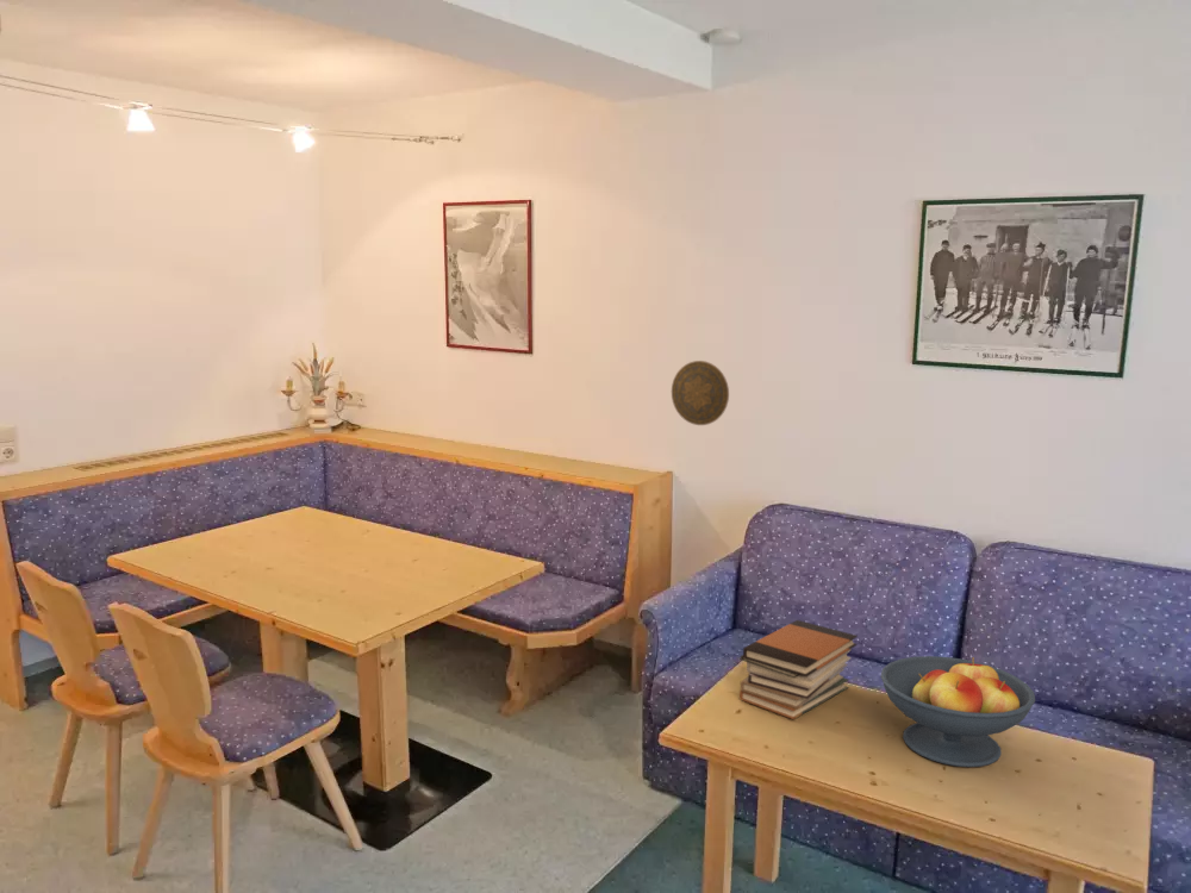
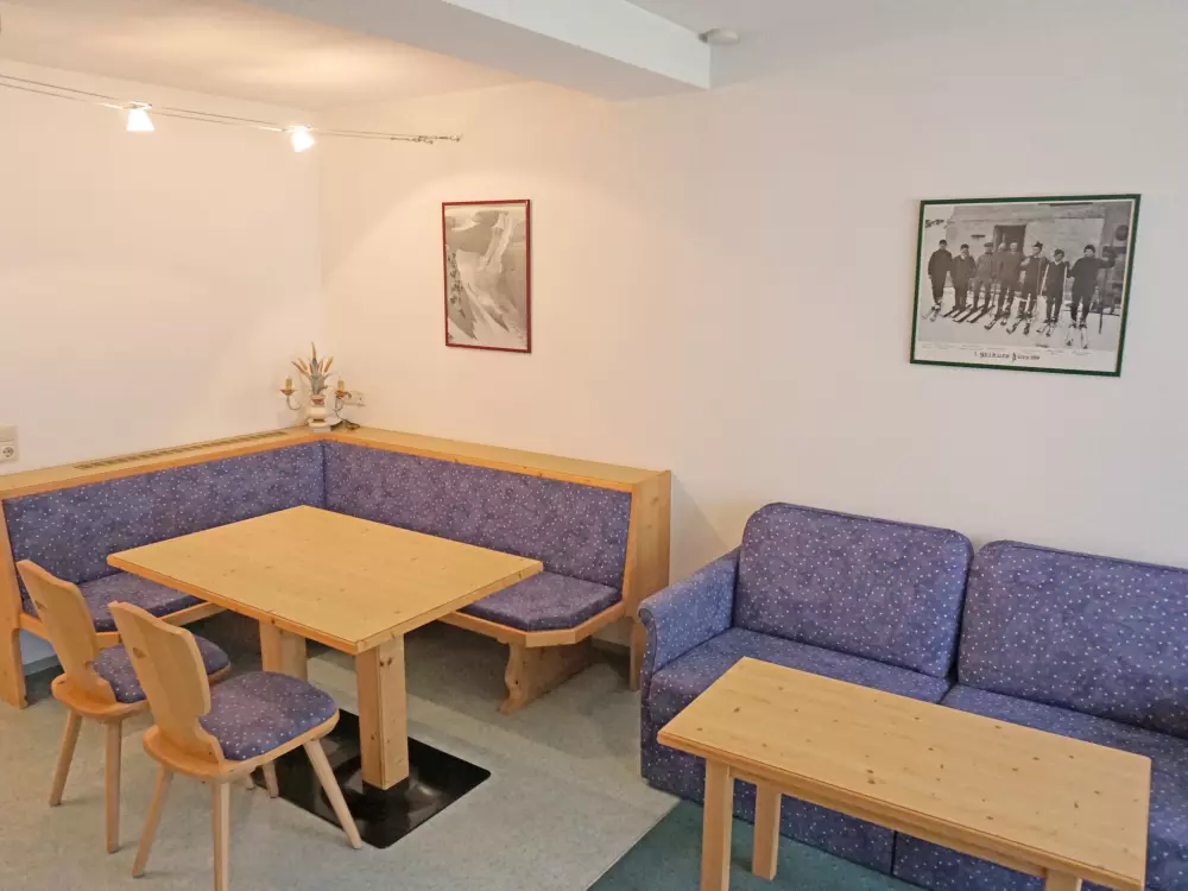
- book stack (798, 667)
- decorative plate (698, 393)
- fruit bowl (954, 702)
